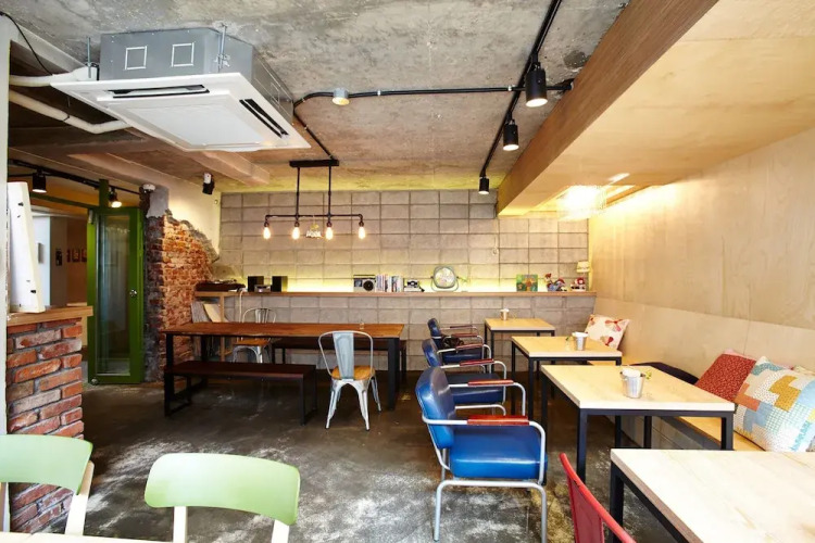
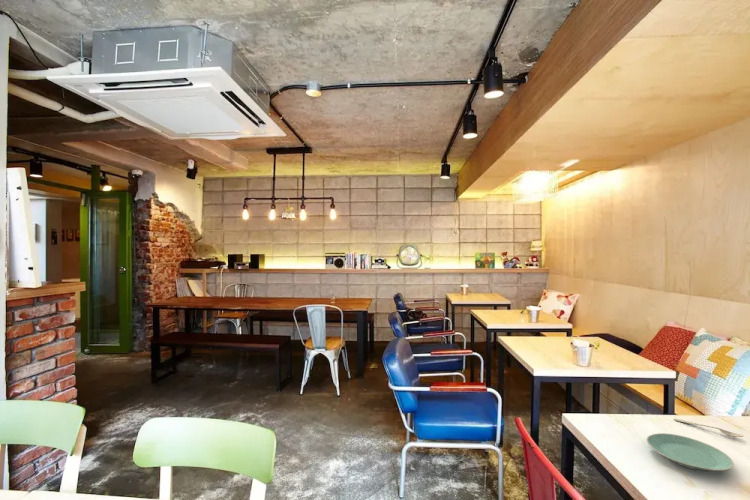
+ plate (687, 453)
+ spoon (706, 426)
